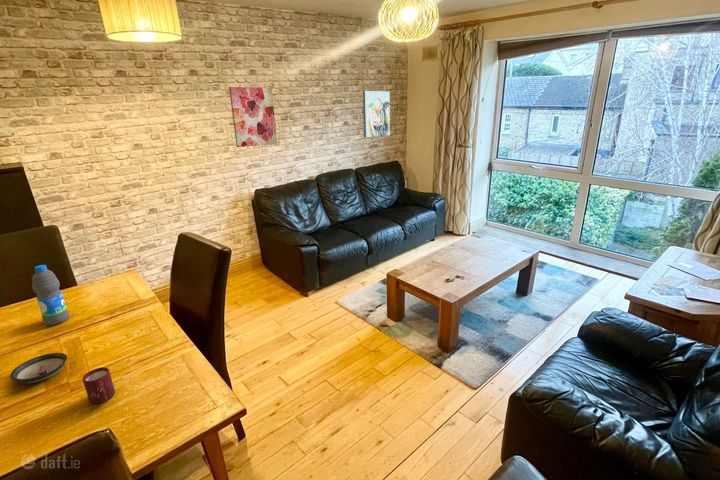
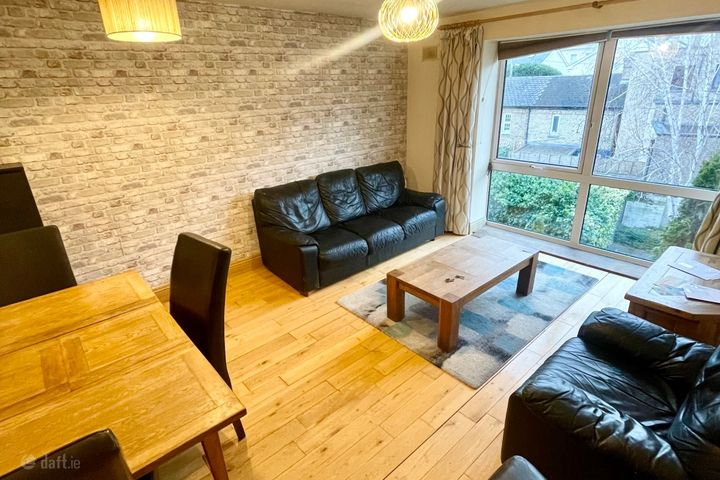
- saucer (41, 370)
- wall art (254, 117)
- wall art (376, 114)
- cup (100, 387)
- water bottle (48, 294)
